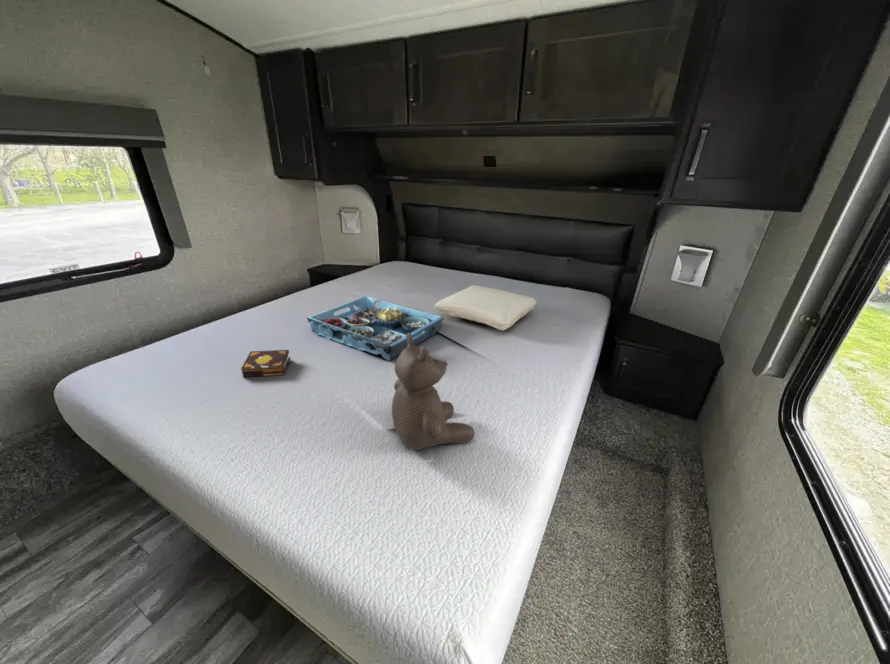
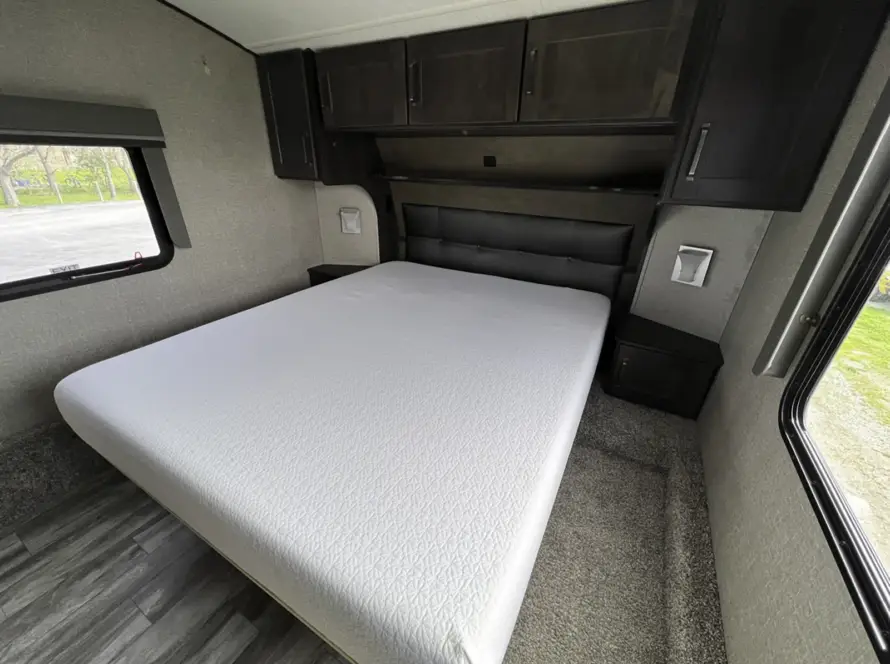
- pillow (486, 305)
- teddy bear (432, 389)
- book (266, 362)
- serving tray (377, 323)
